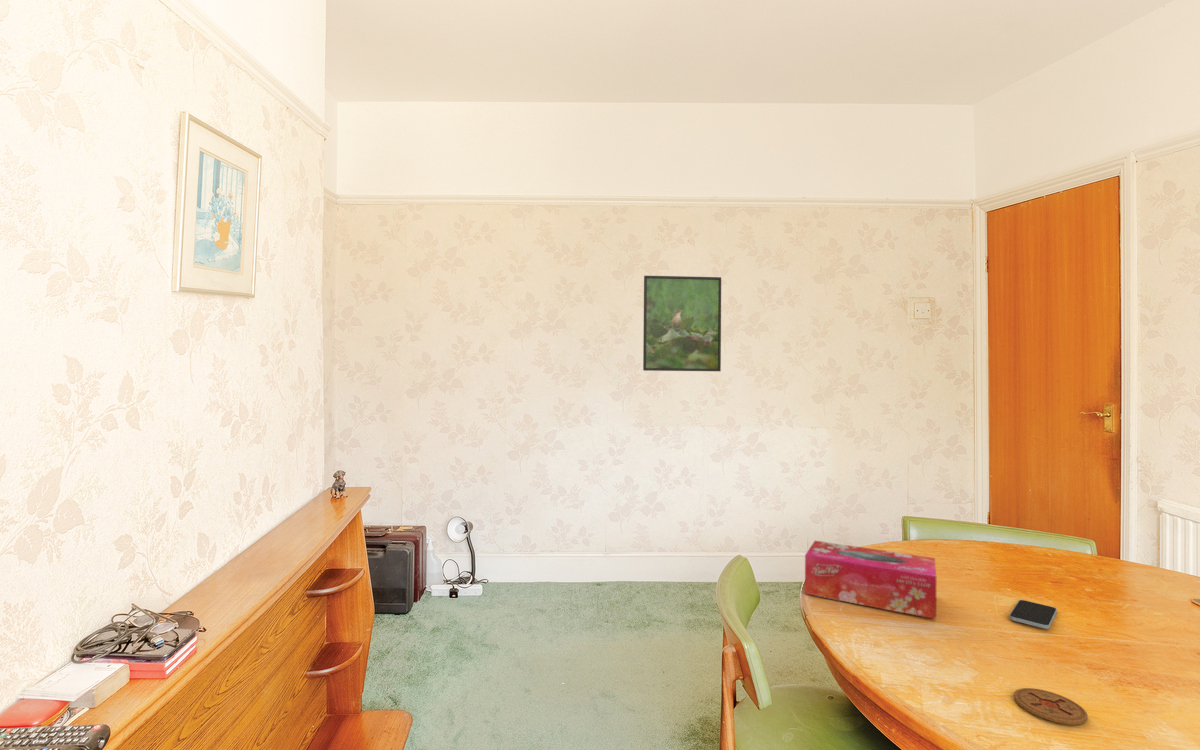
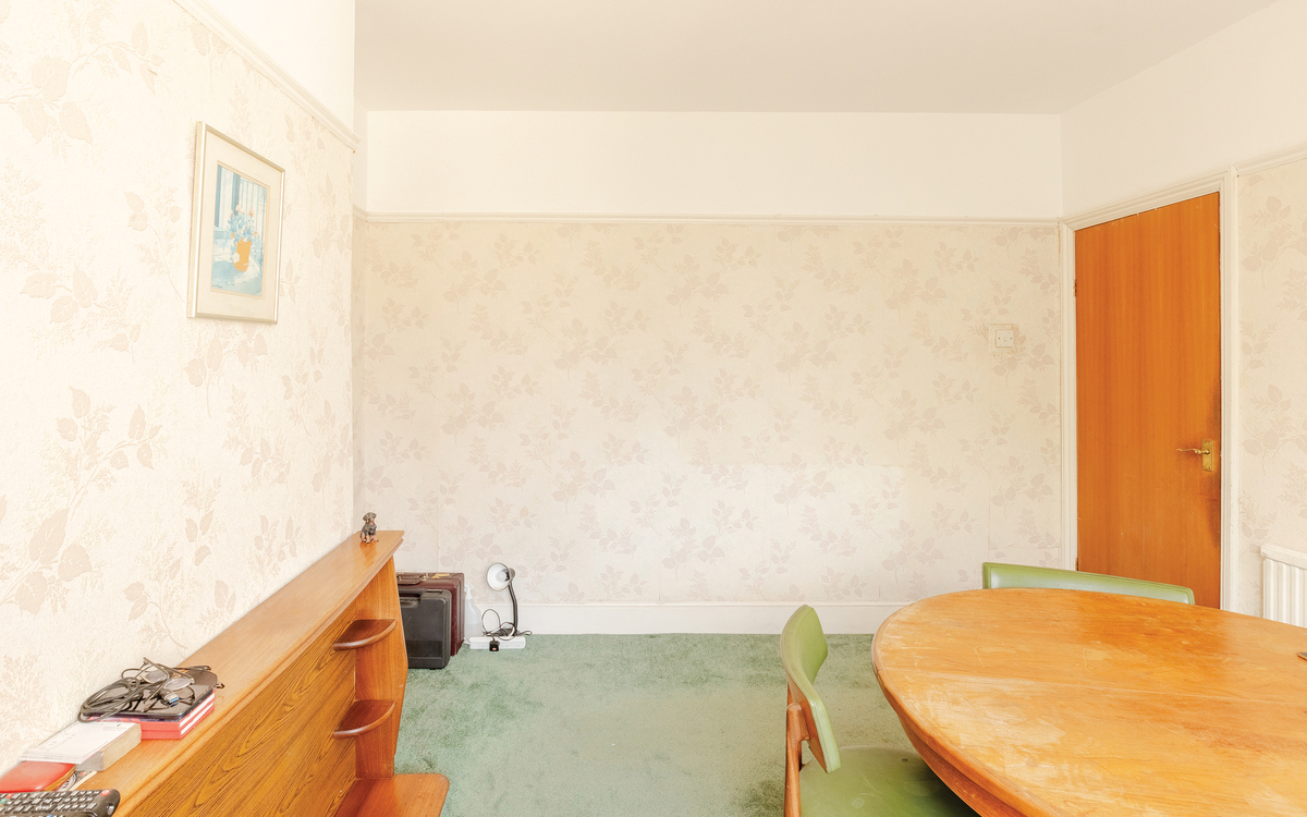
- tissue box (869, 575)
- coaster (1049, 705)
- smartphone (1033, 613)
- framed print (682, 323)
